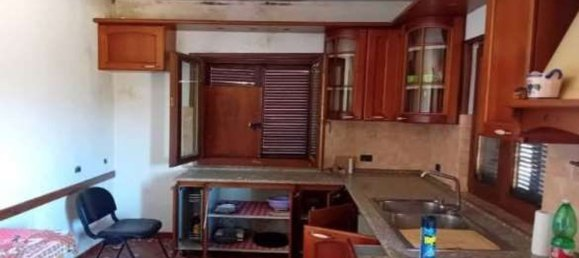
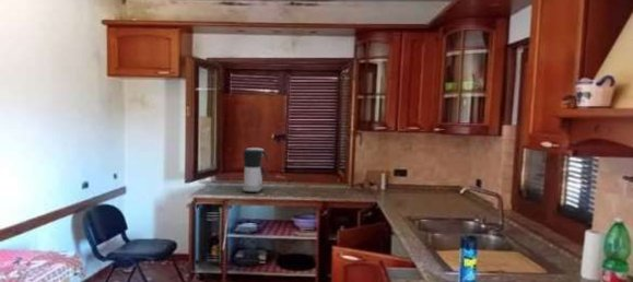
+ coffee maker (255, 169)
